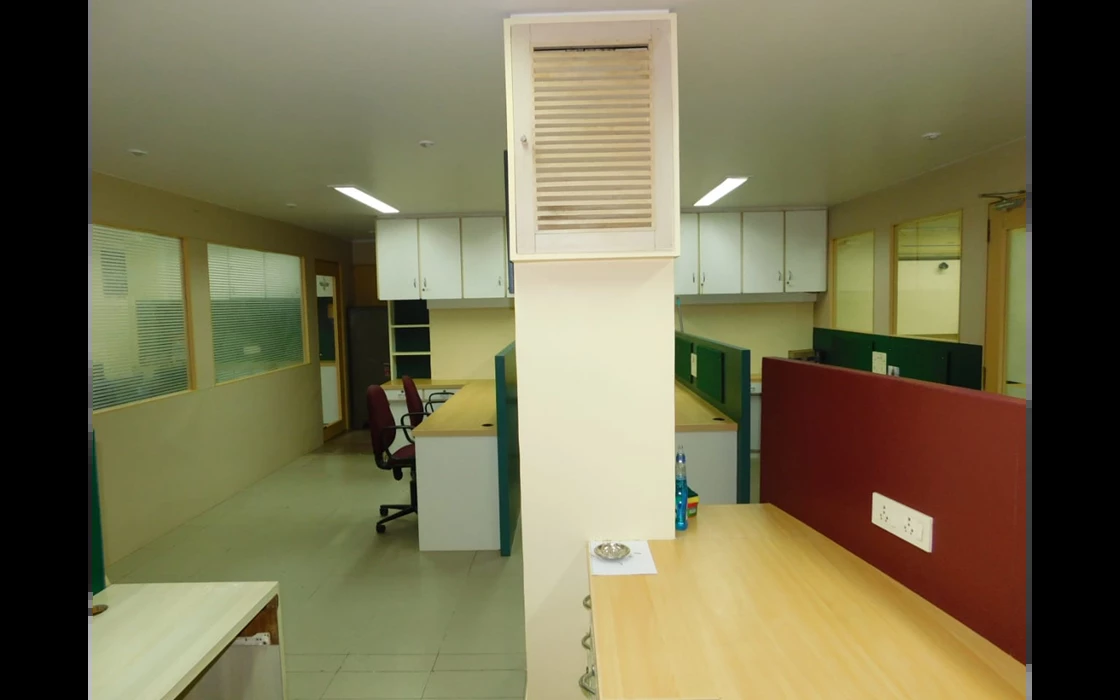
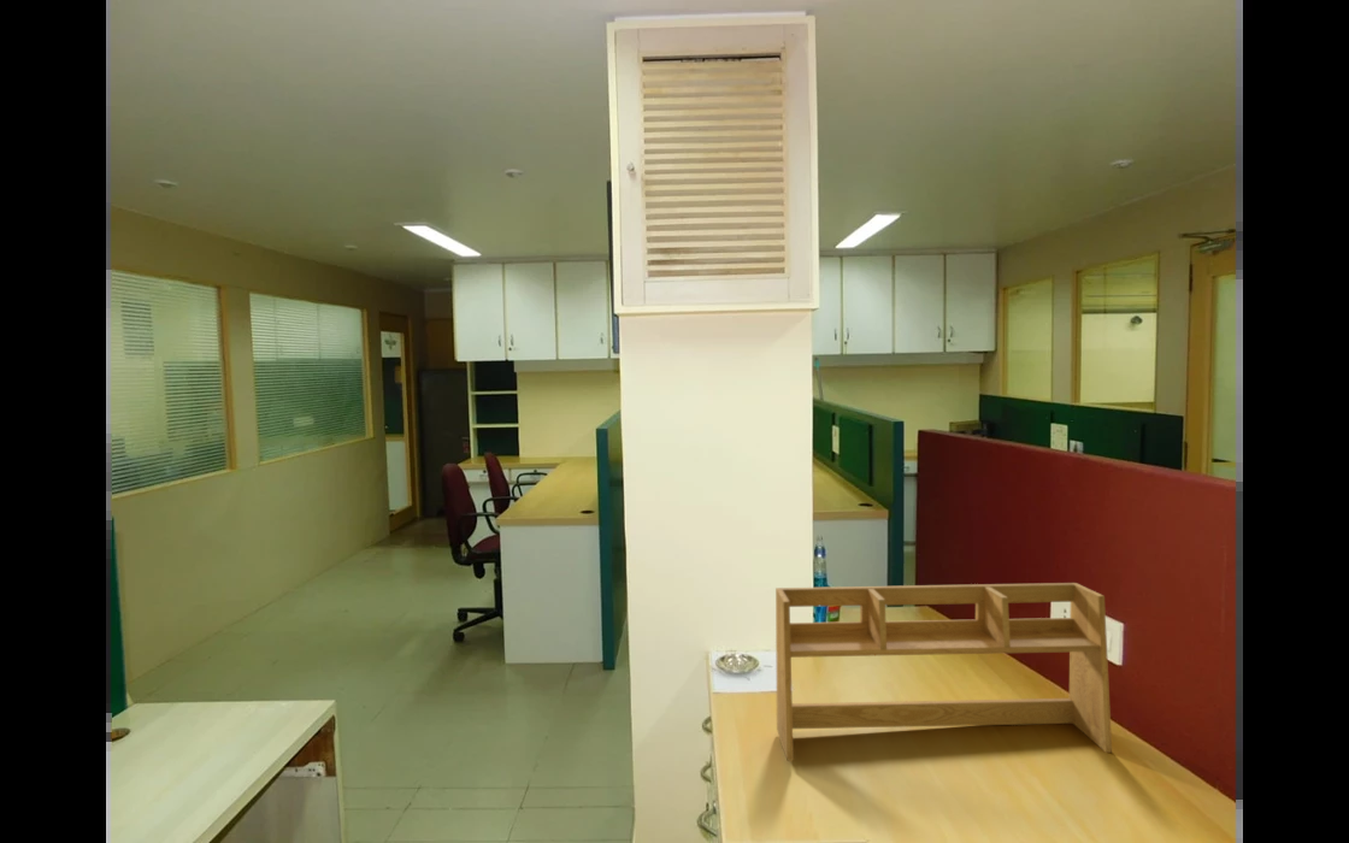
+ desk organizer (933, 654)
